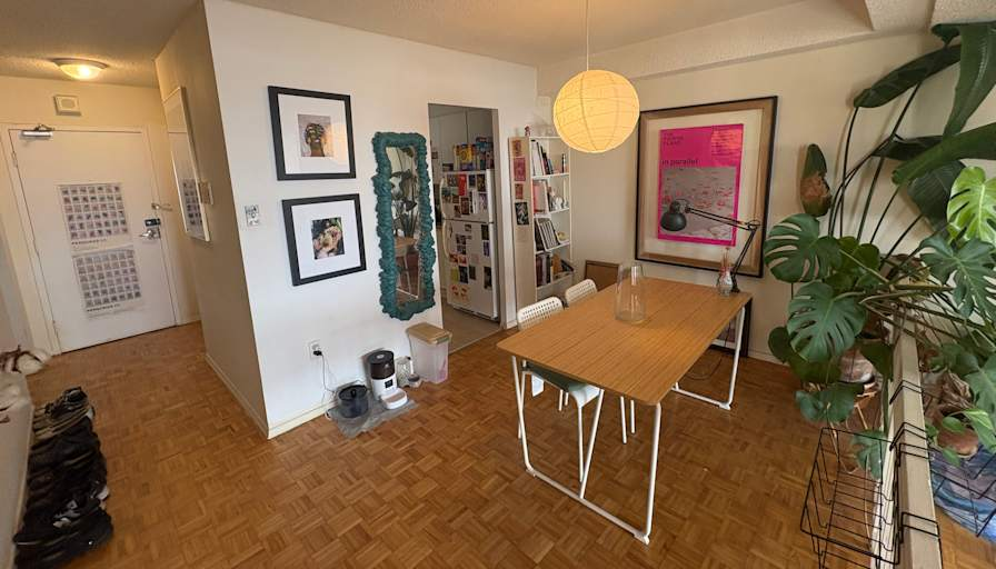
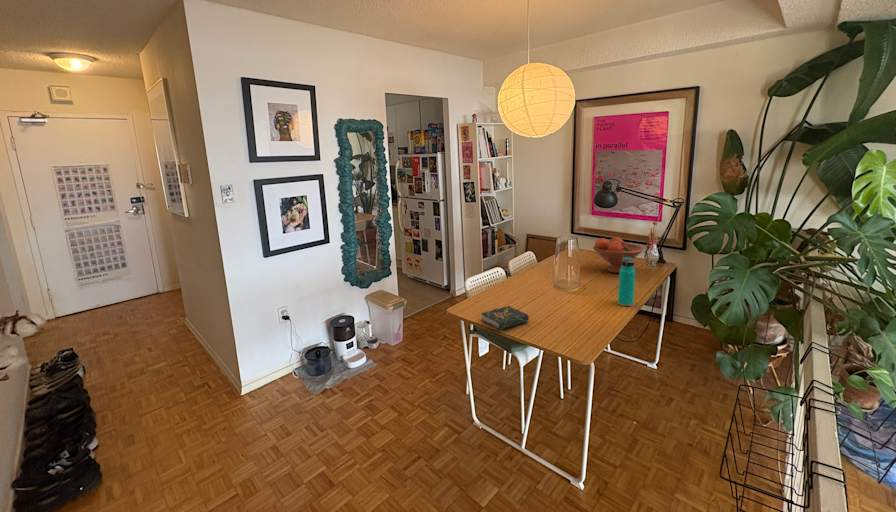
+ book (504, 317)
+ water bottle (626, 280)
+ fruit bowl (617, 254)
